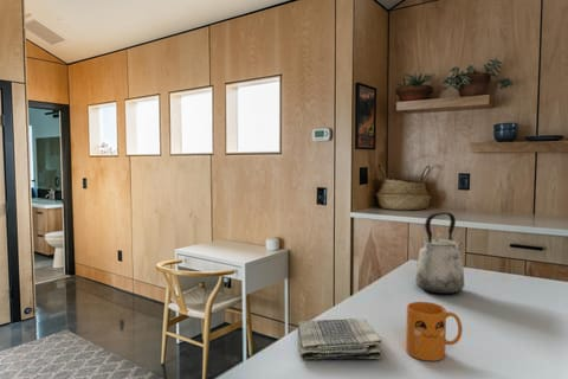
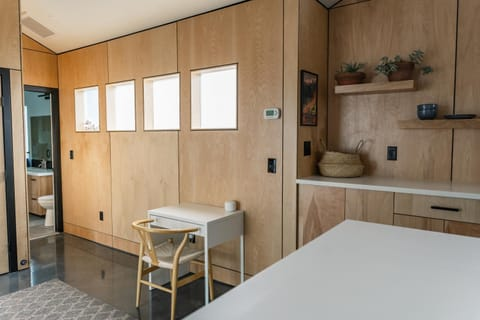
- dish towel (336, 335)
- kettle (445, 250)
- mug (433, 329)
